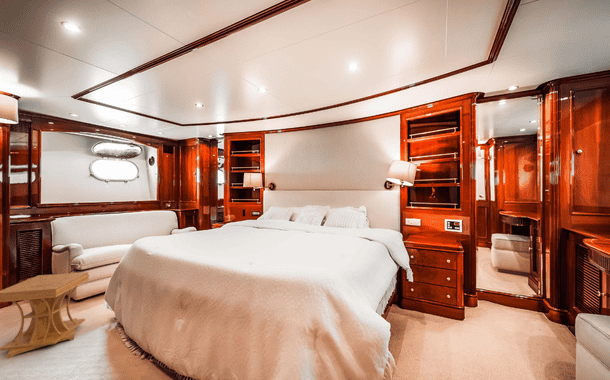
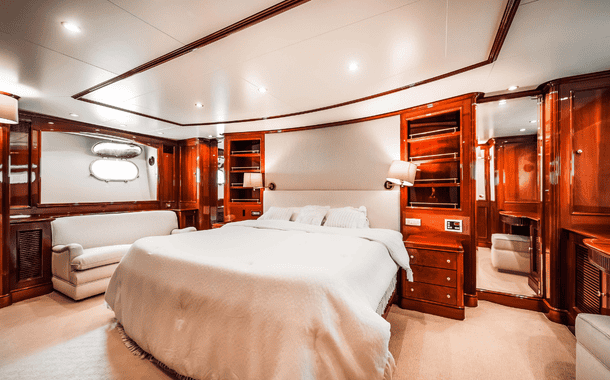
- side table (46, 310)
